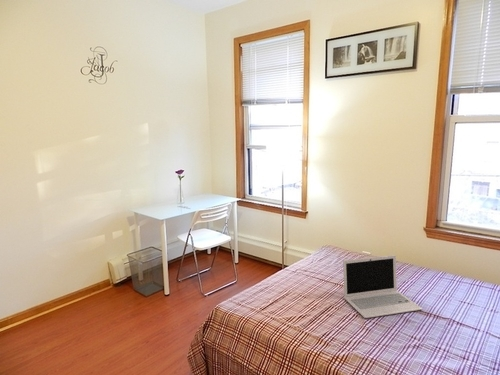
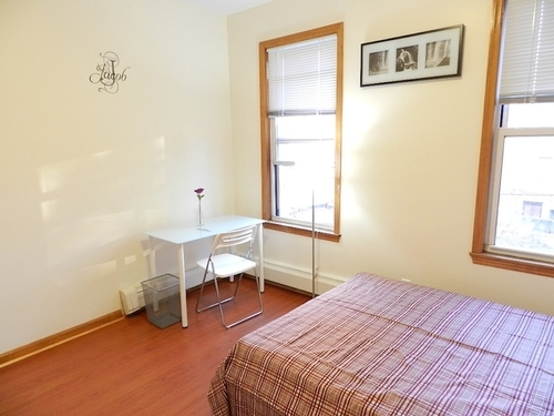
- laptop (381, 284)
